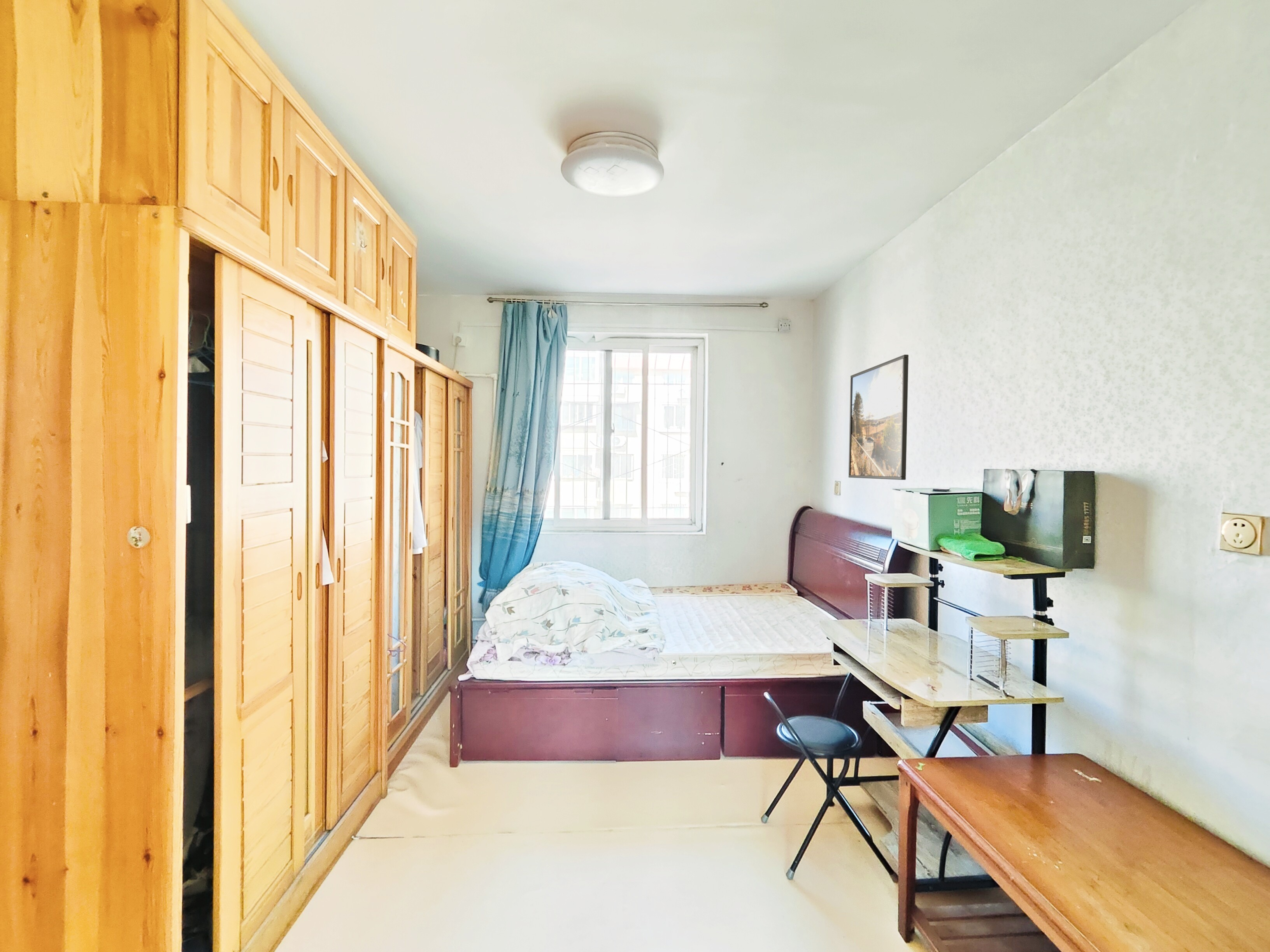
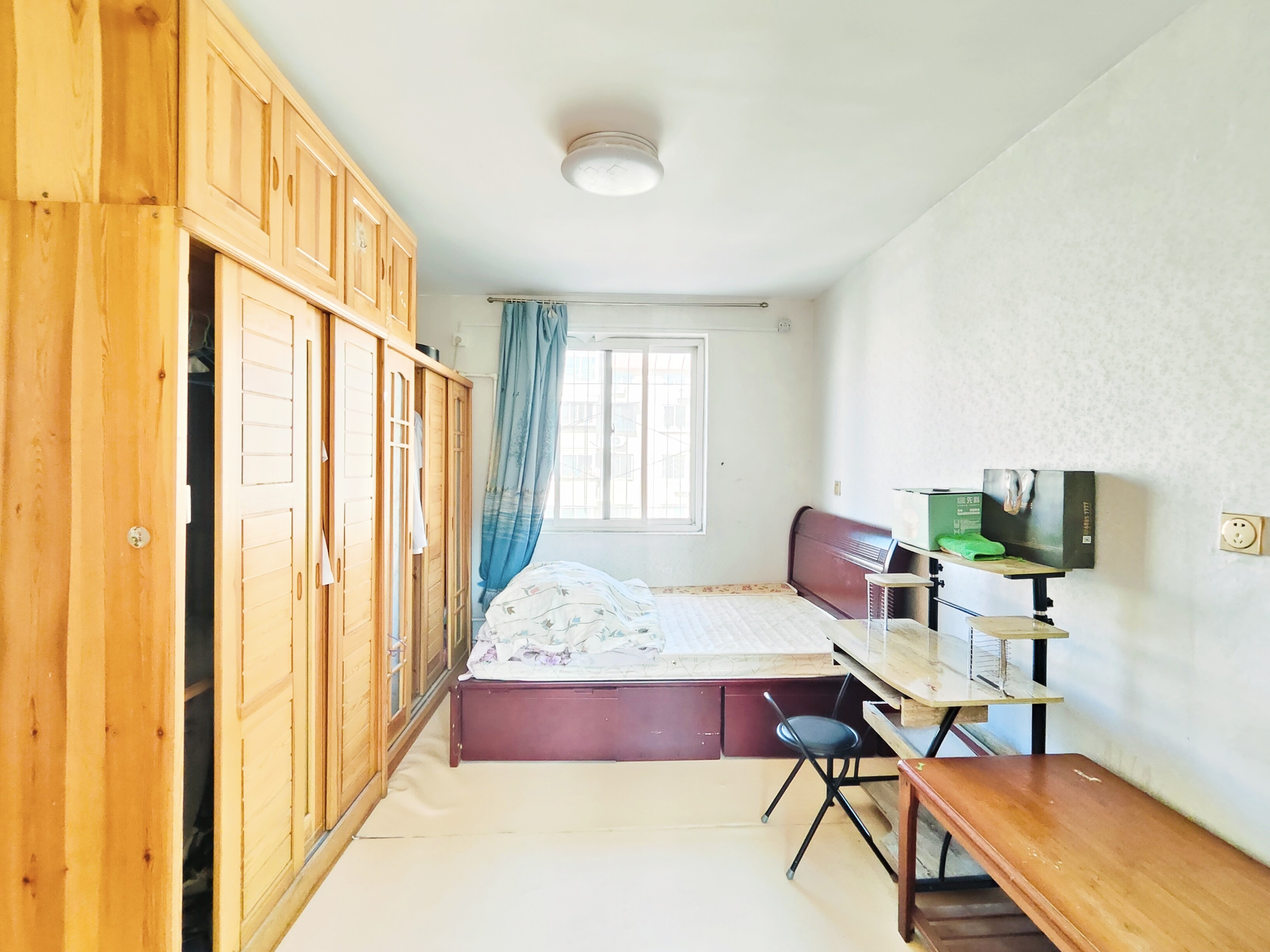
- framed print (875, 422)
